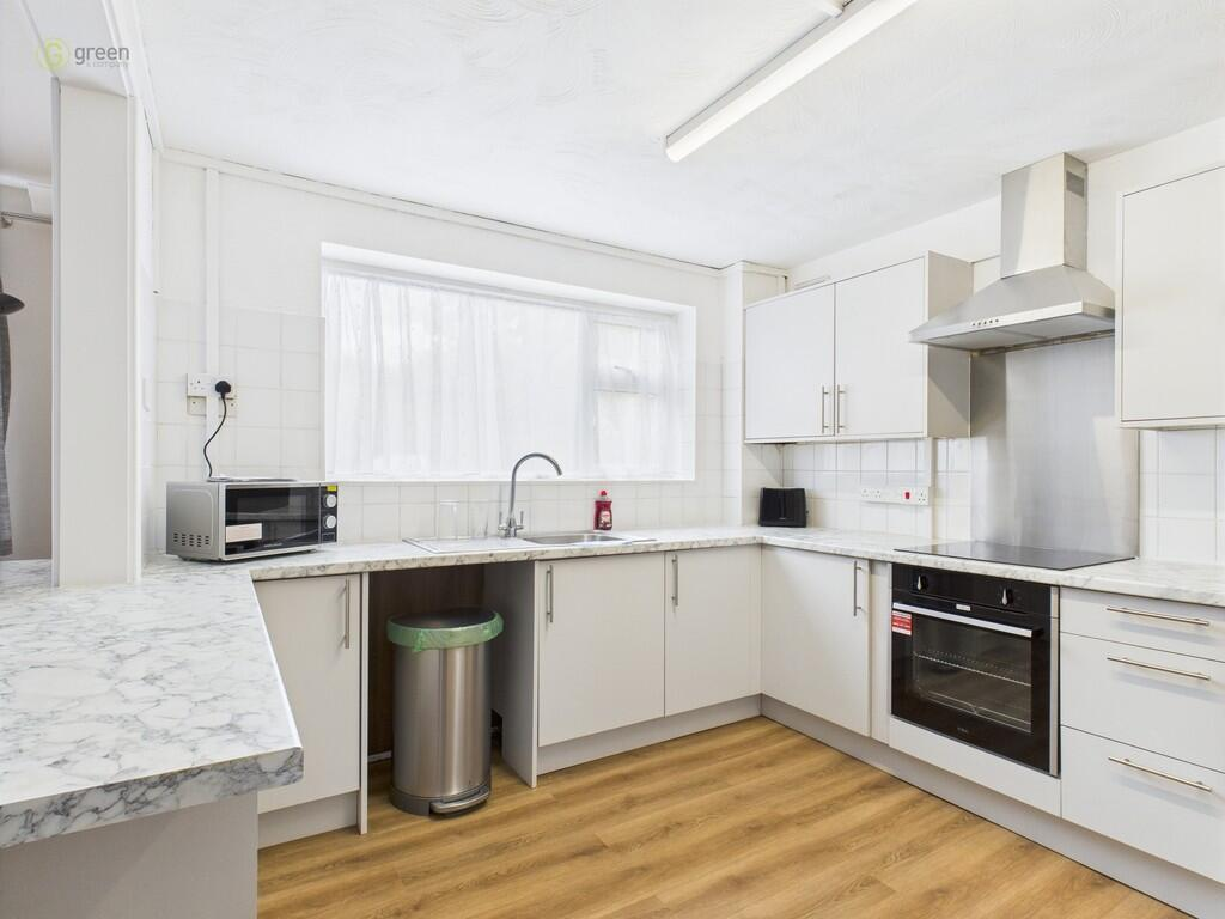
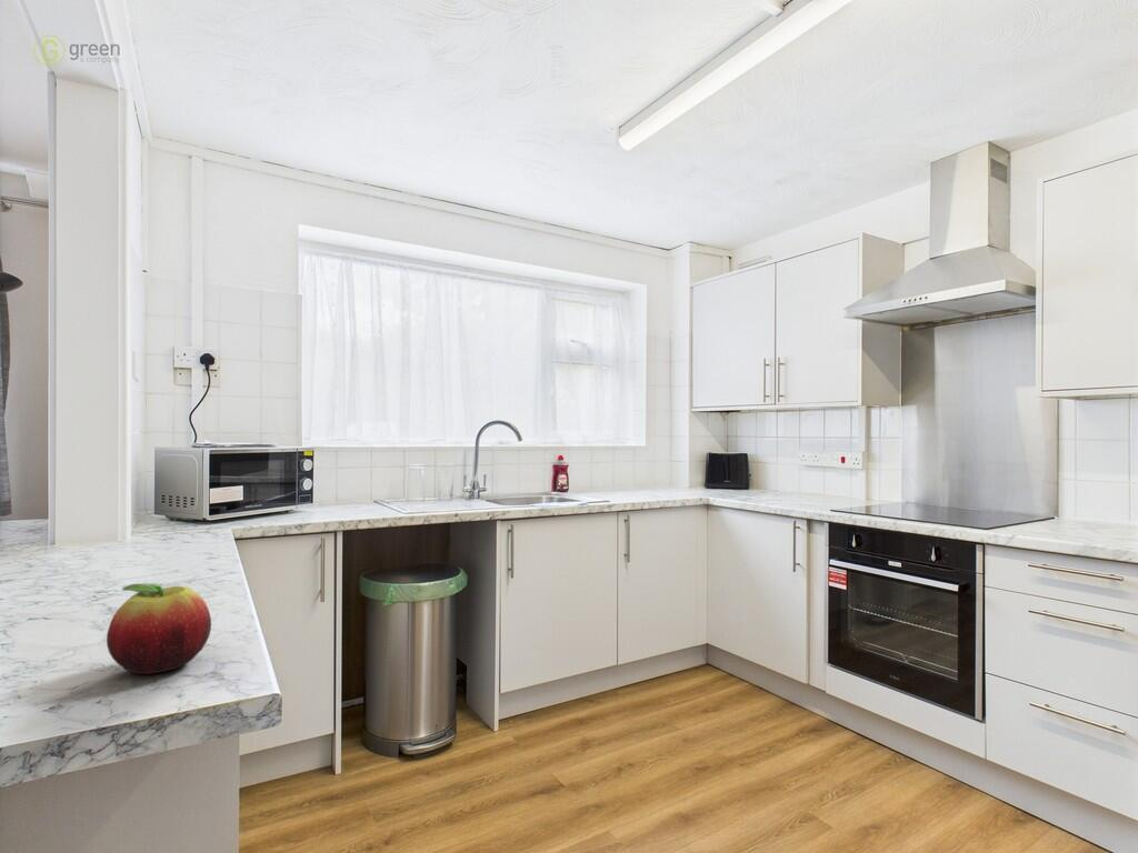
+ fruit (160, 624)
